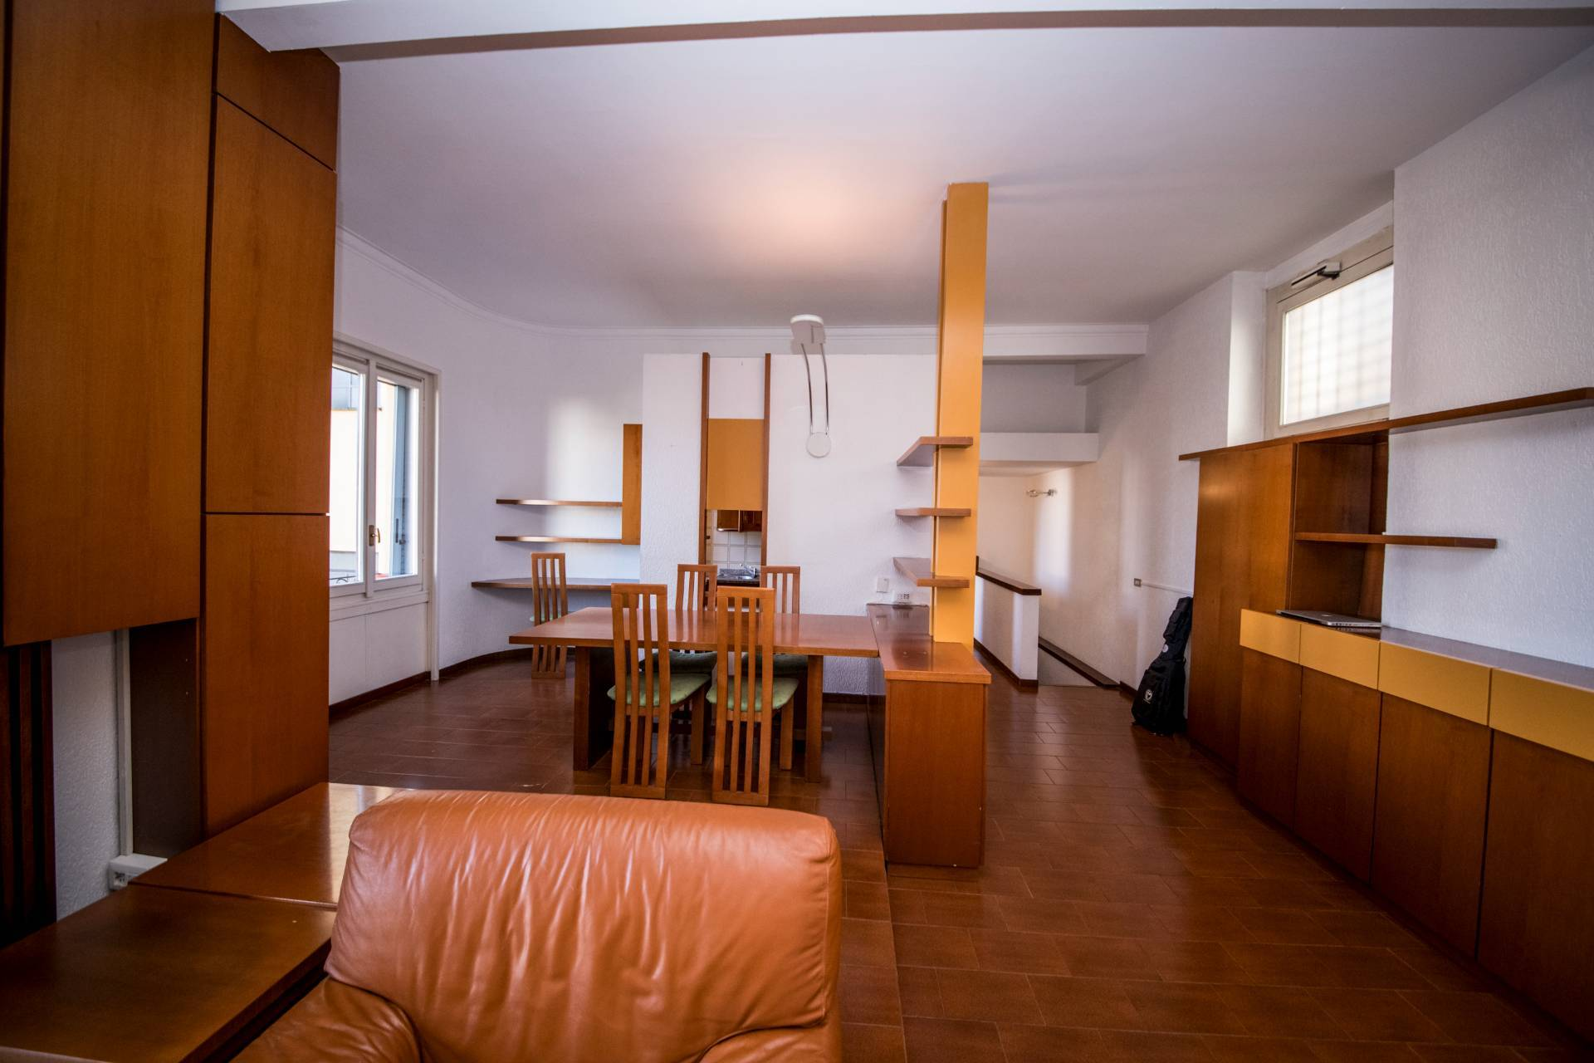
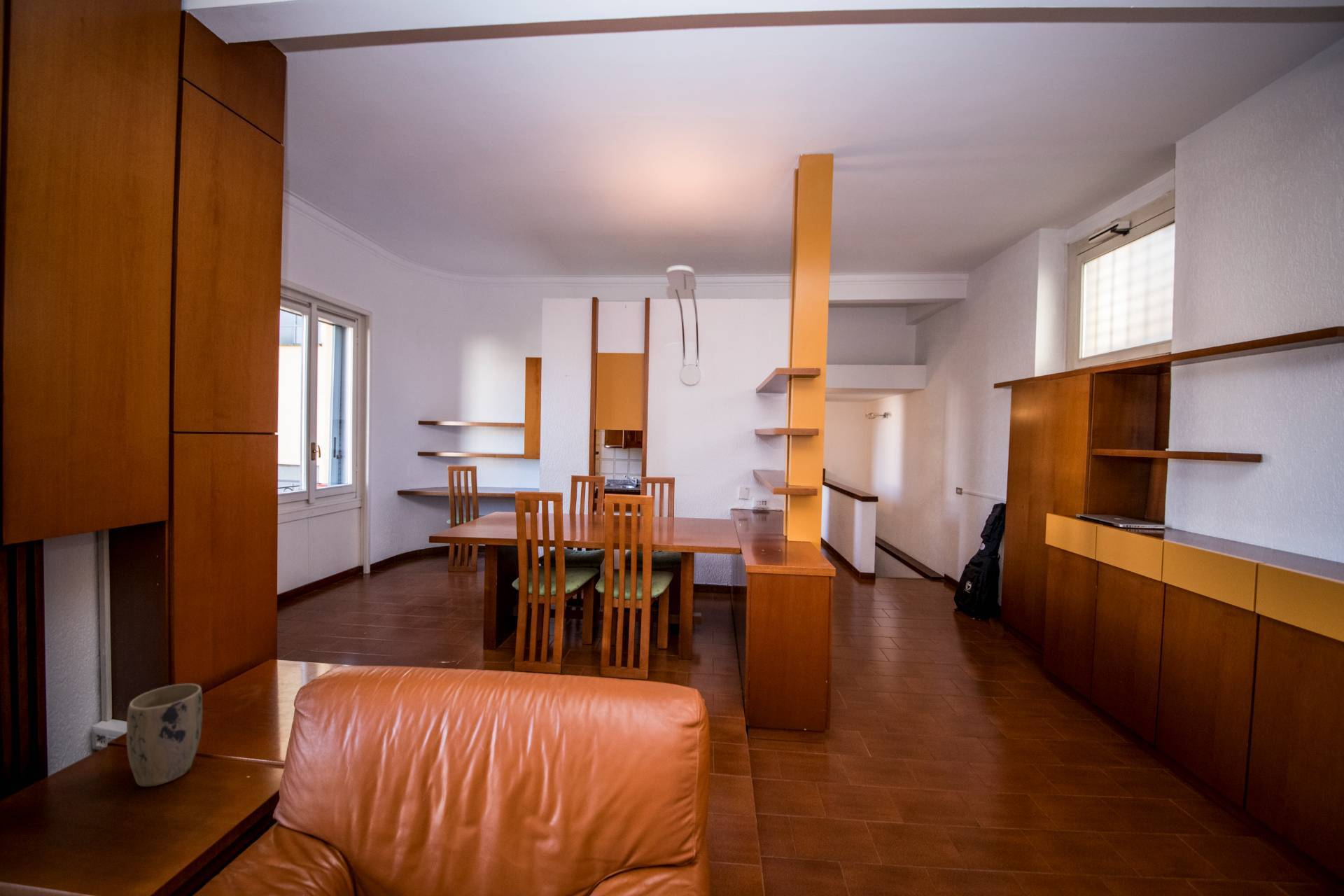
+ plant pot (165, 734)
